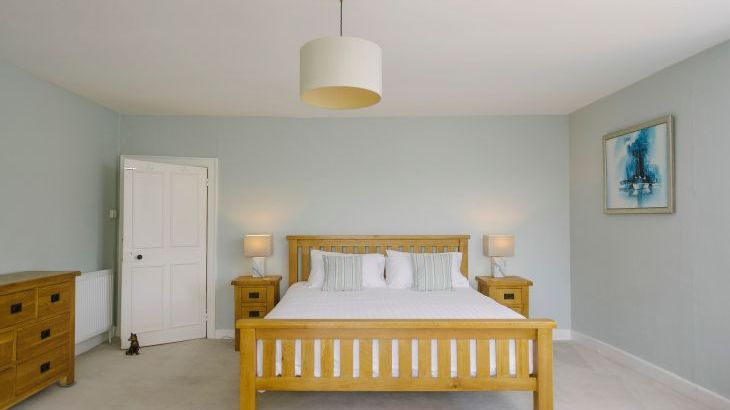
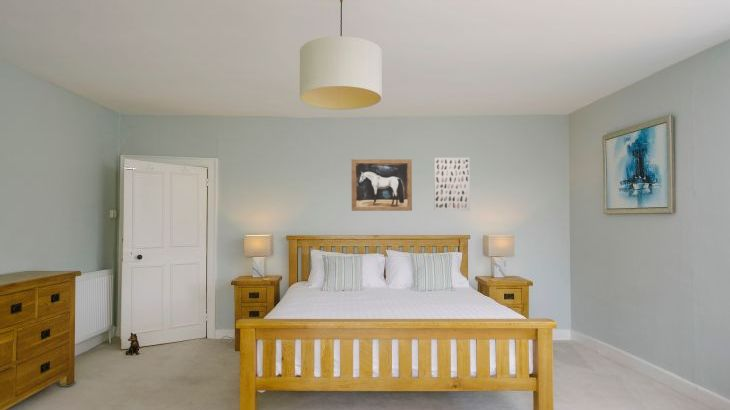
+ wall art (452, 184)
+ wall art (381, 185)
